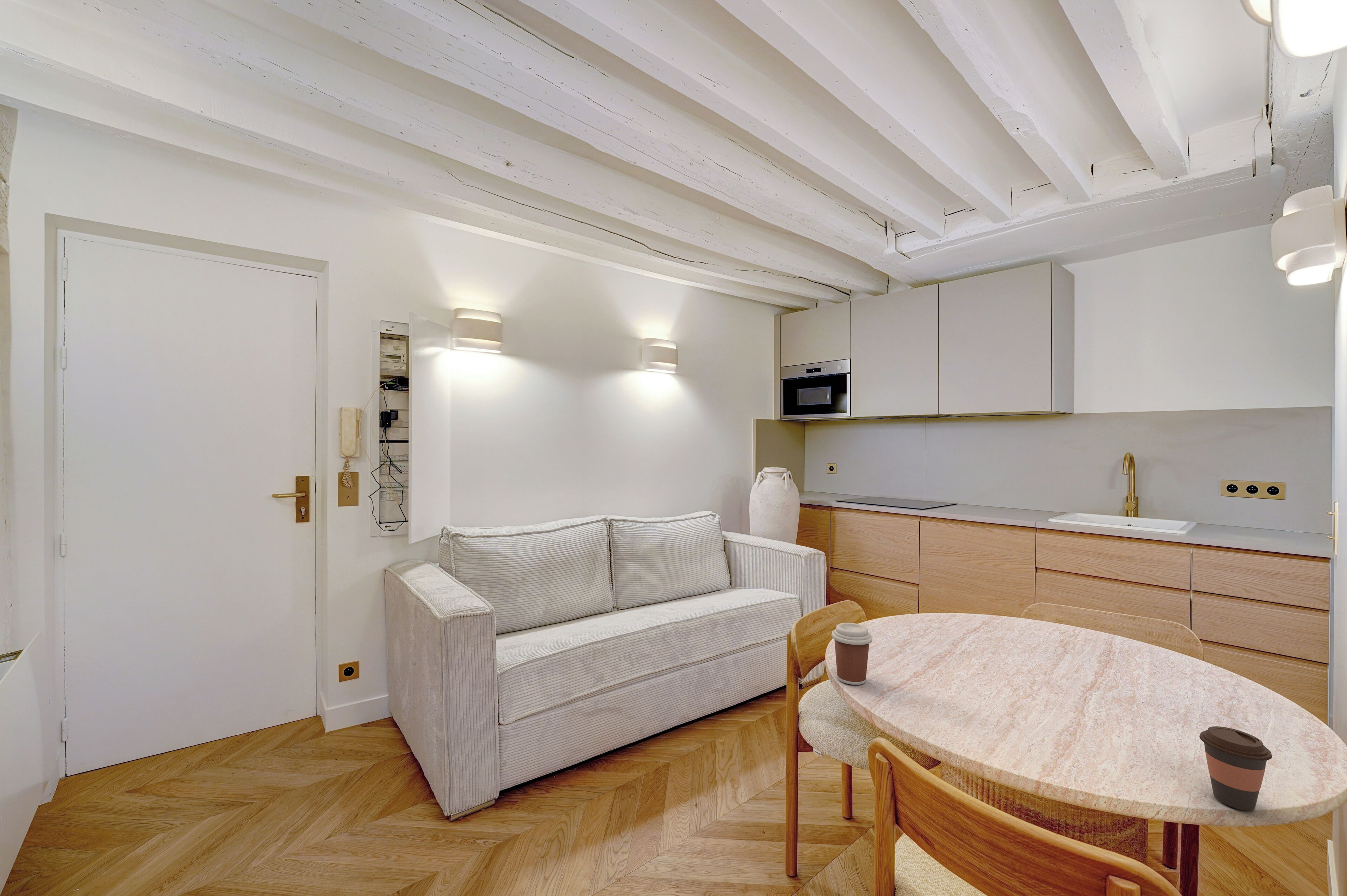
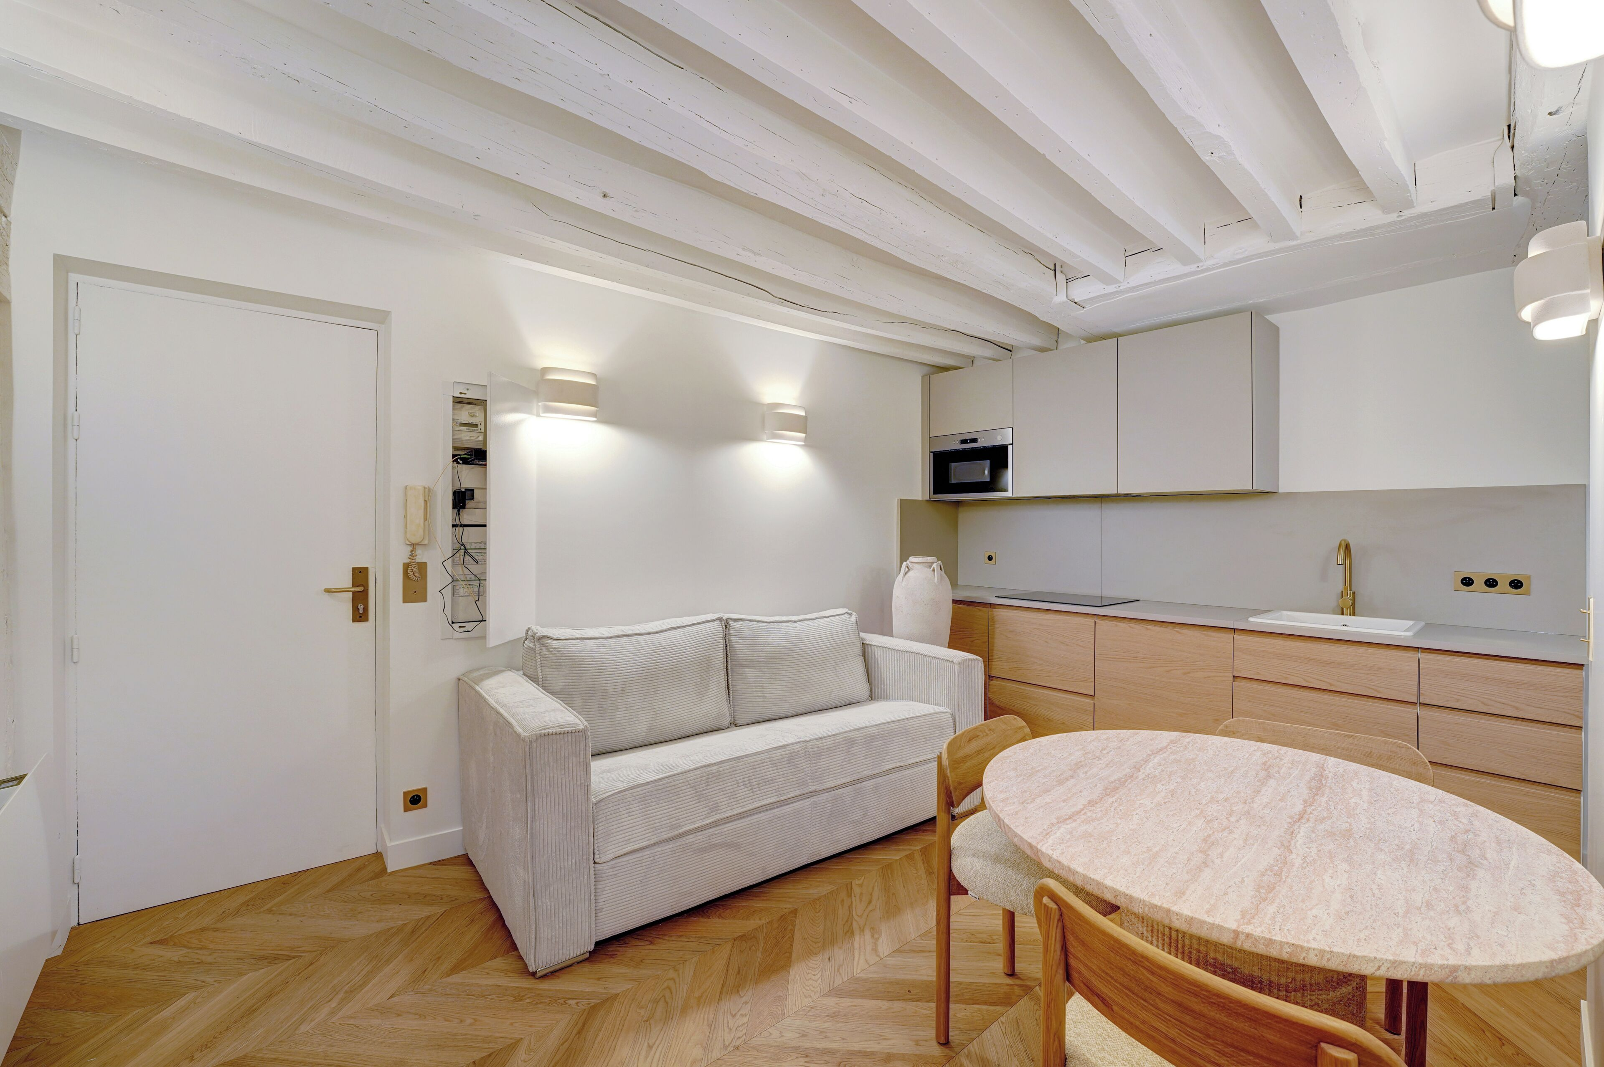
- coffee cup (852, 653)
- coffee cup (1234, 769)
